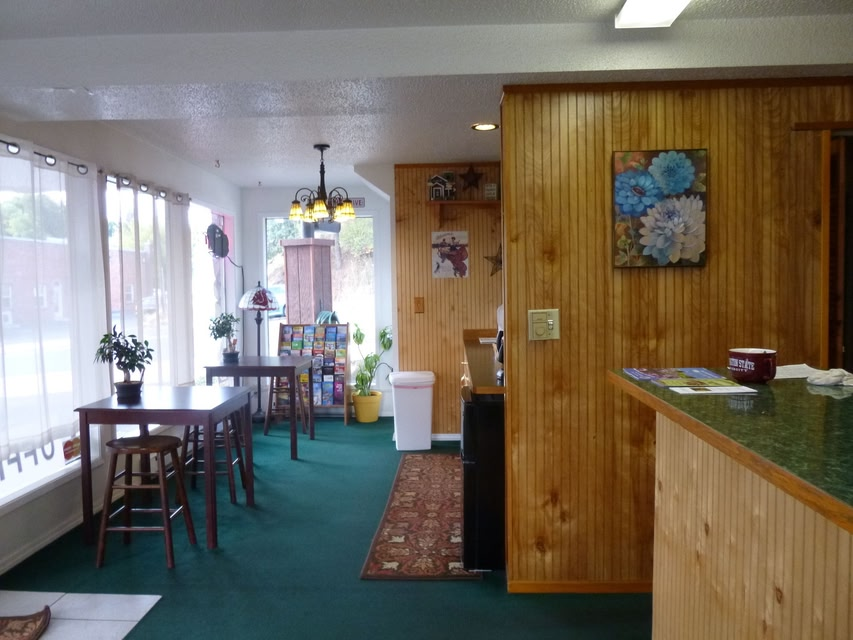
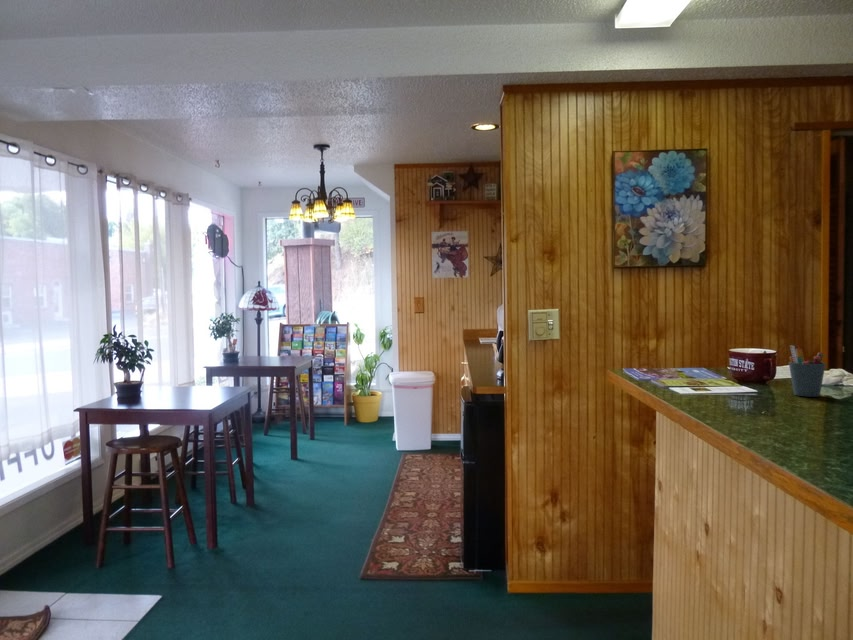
+ pen holder (806, 370)
